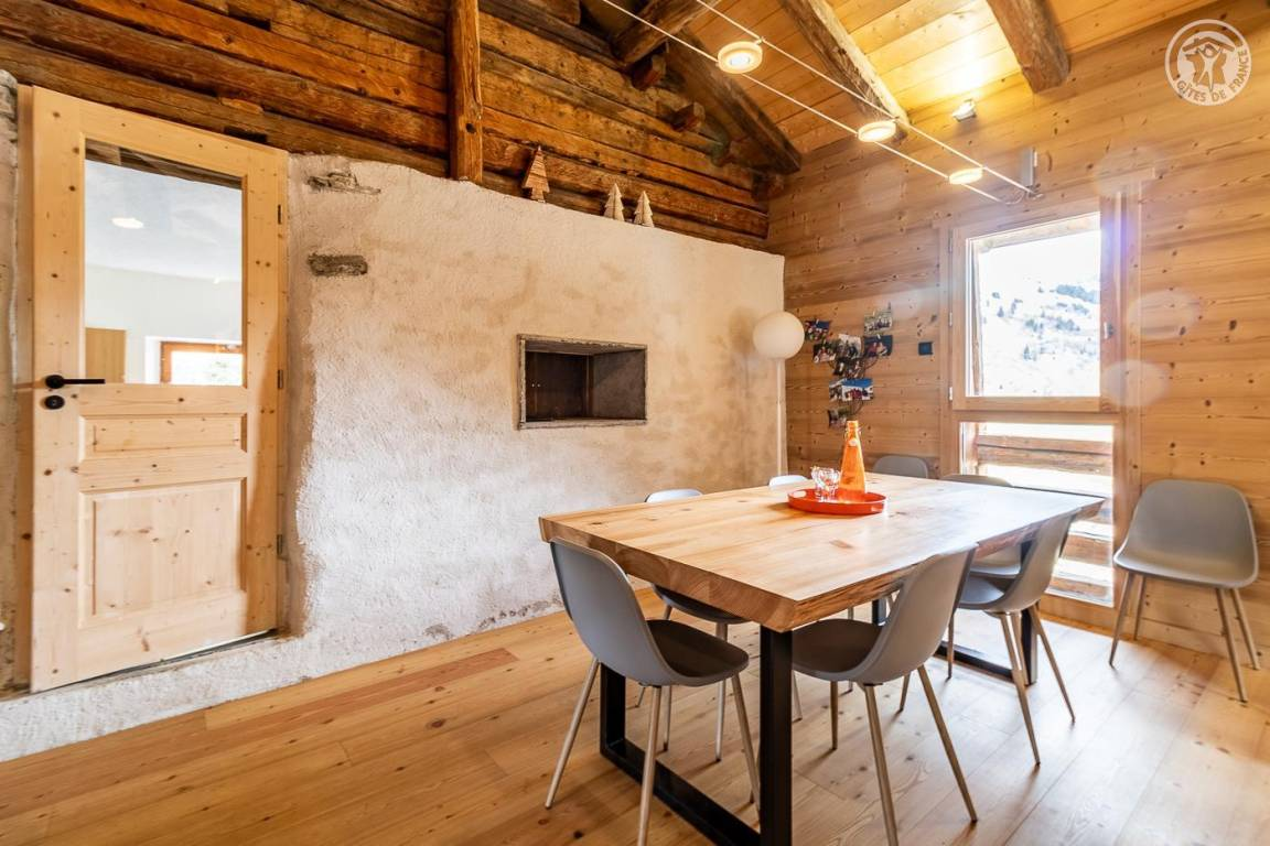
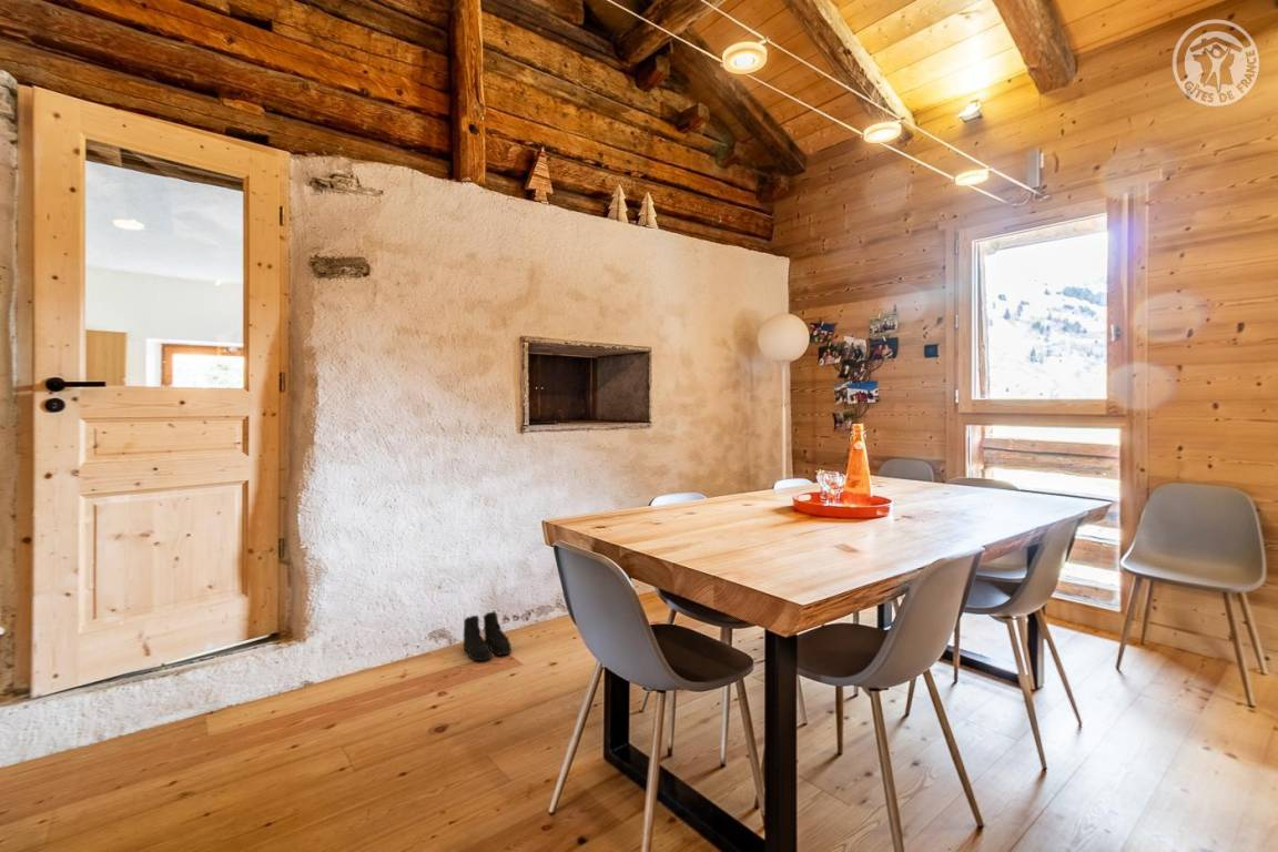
+ boots (486, 632)
